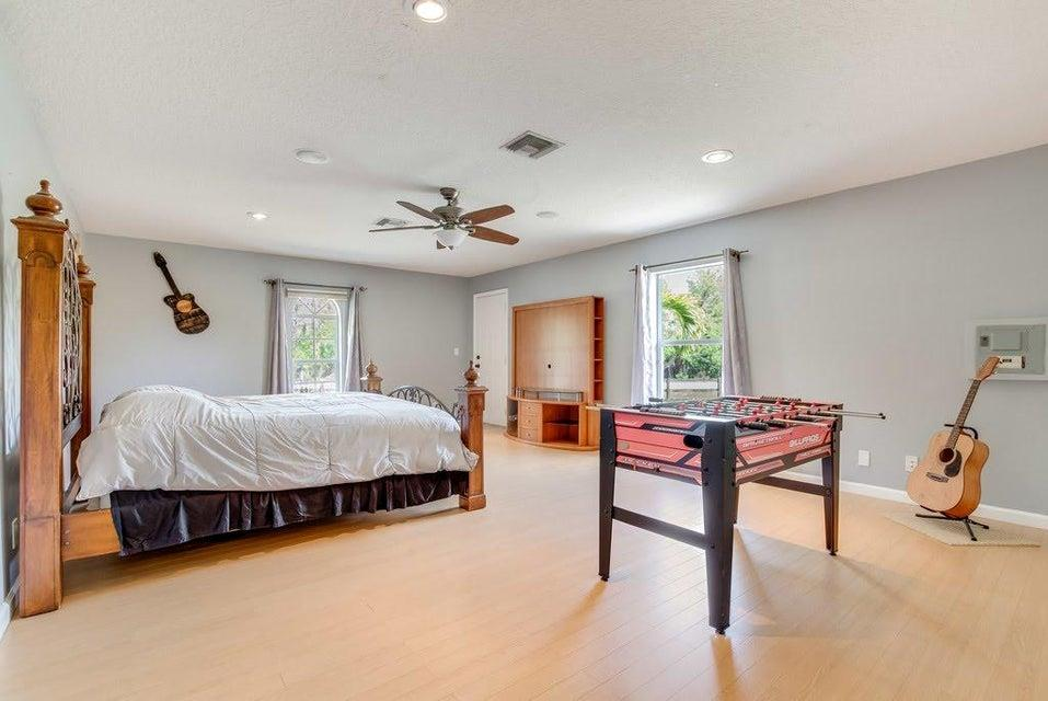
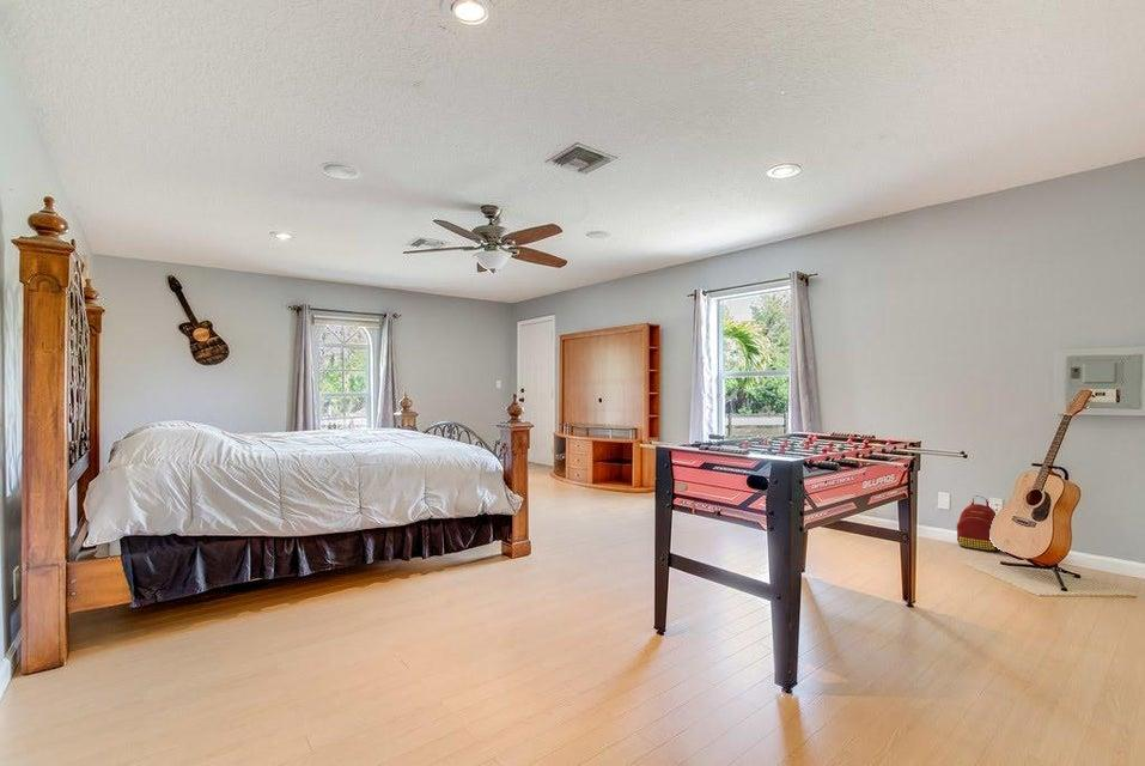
+ backpack (977, 522)
